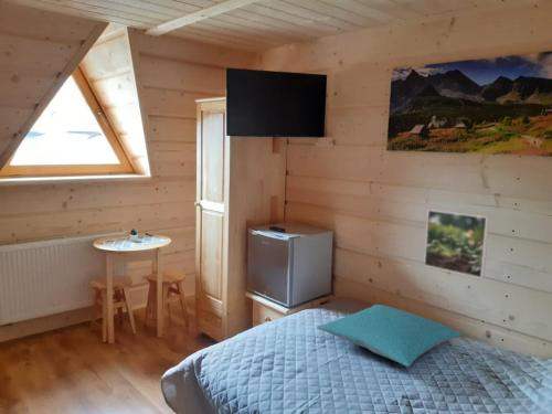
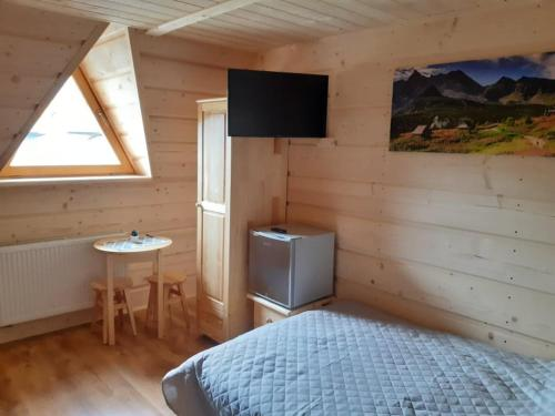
- pillow (389, 330)
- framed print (455, 242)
